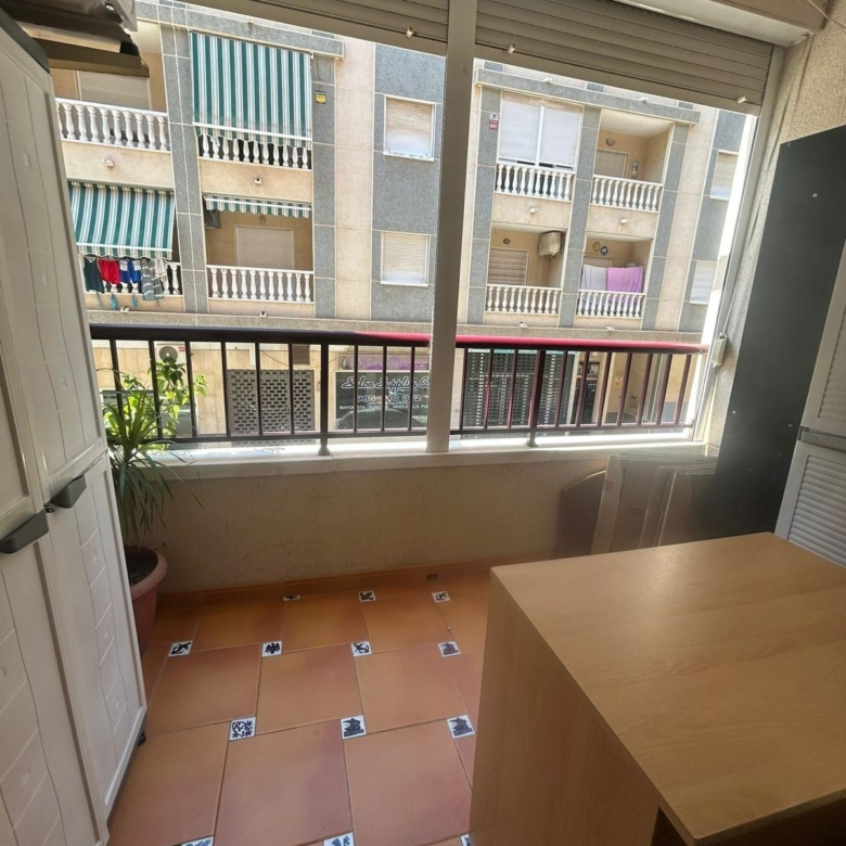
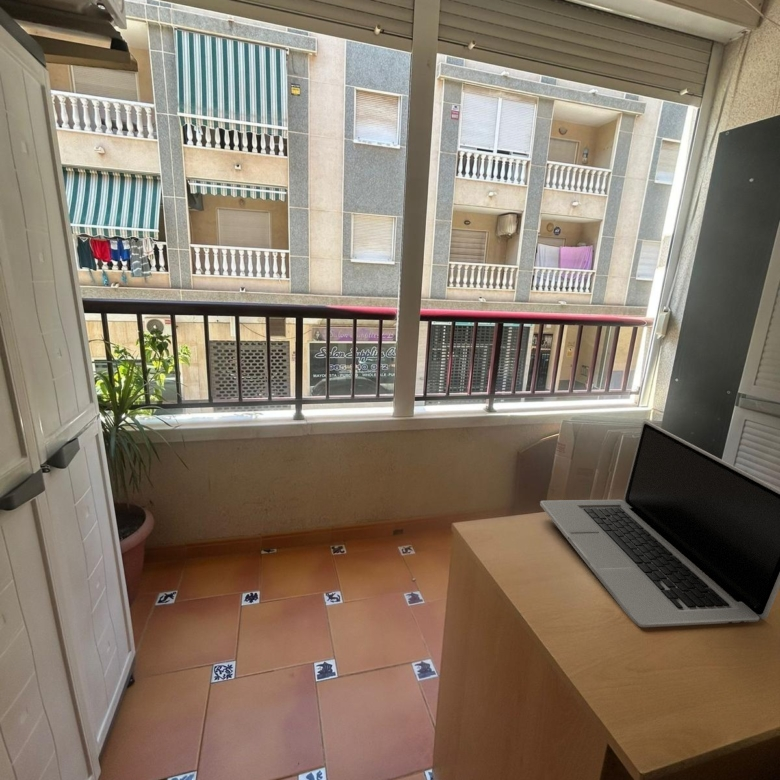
+ laptop (642, 506)
